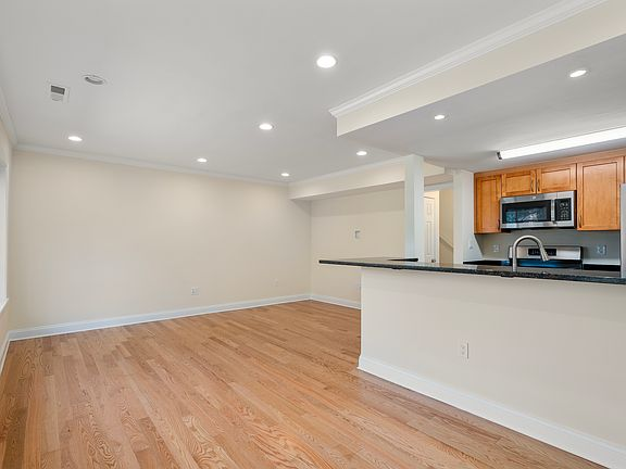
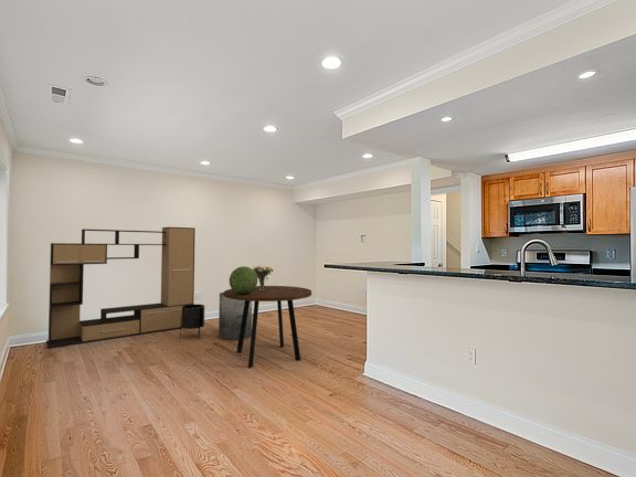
+ media console (127, 257)
+ planter (192, 321)
+ dining table (278, 322)
+ trash can (235, 314)
+ bouquet (261, 277)
+ decorative sphere (243, 279)
